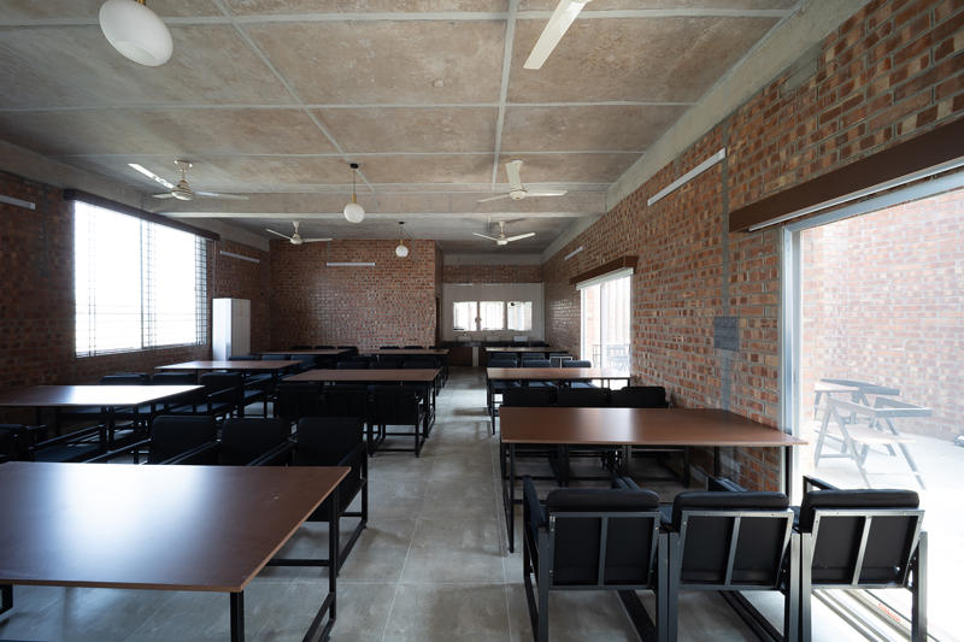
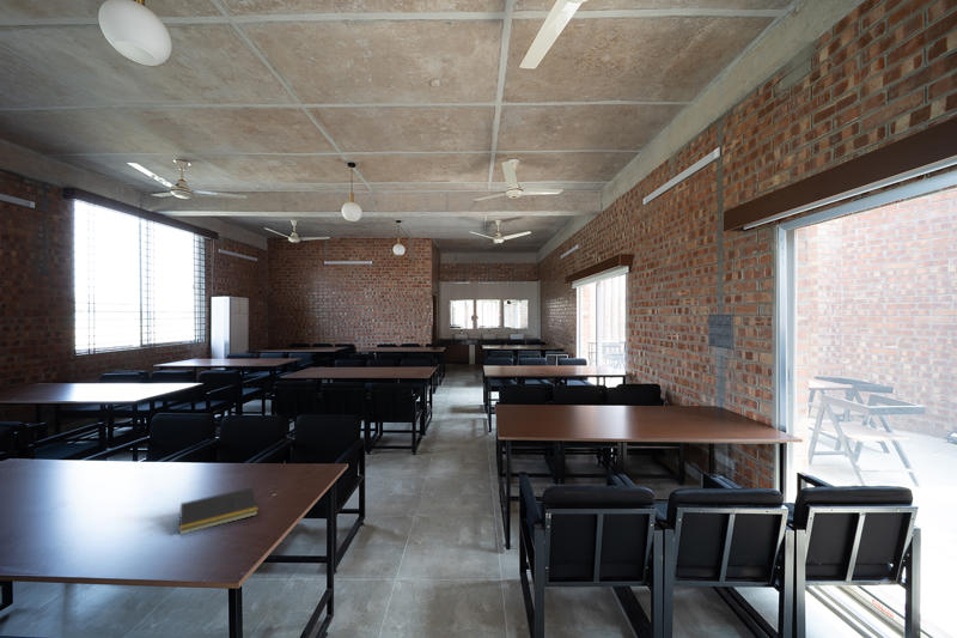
+ notepad (219, 509)
